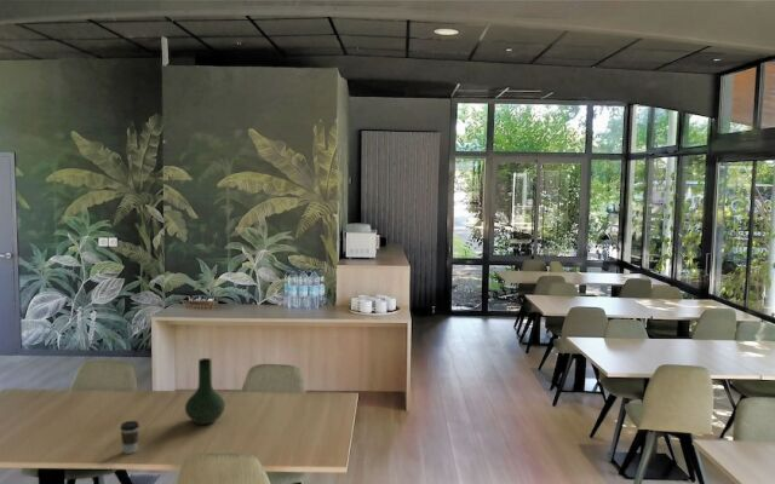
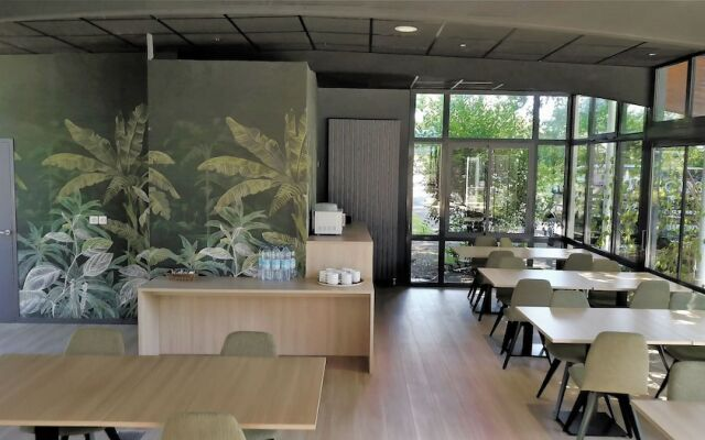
- vase (205, 390)
- coffee cup (130, 437)
